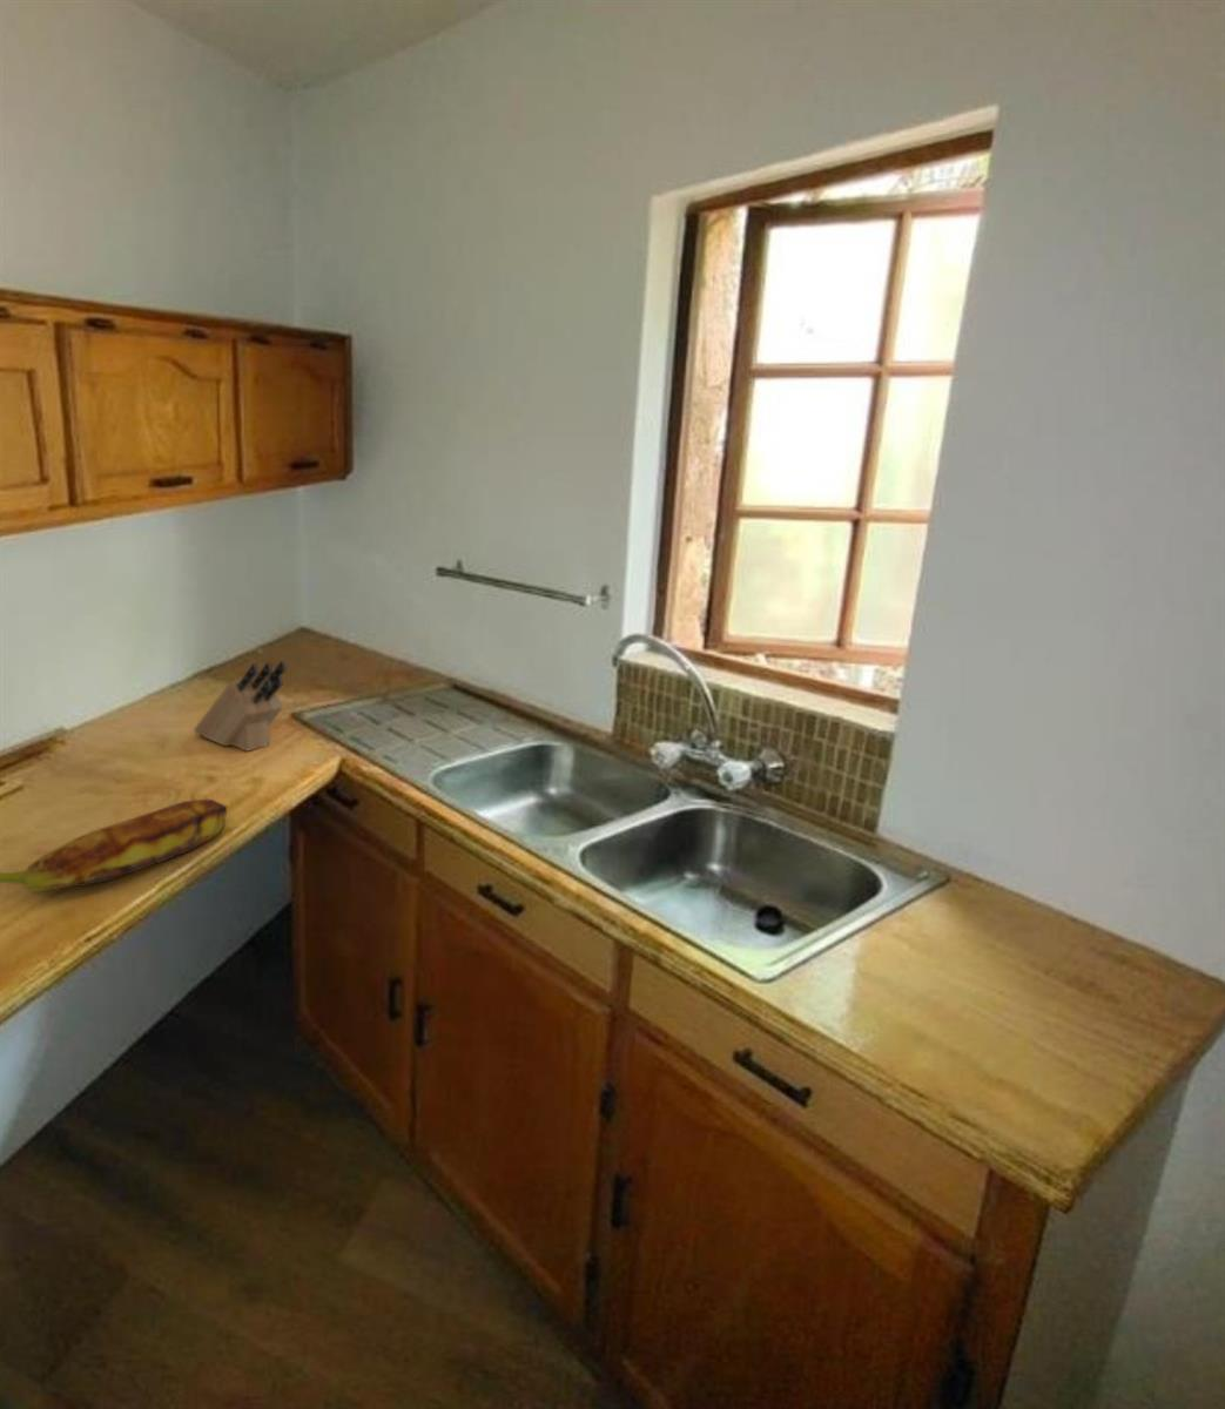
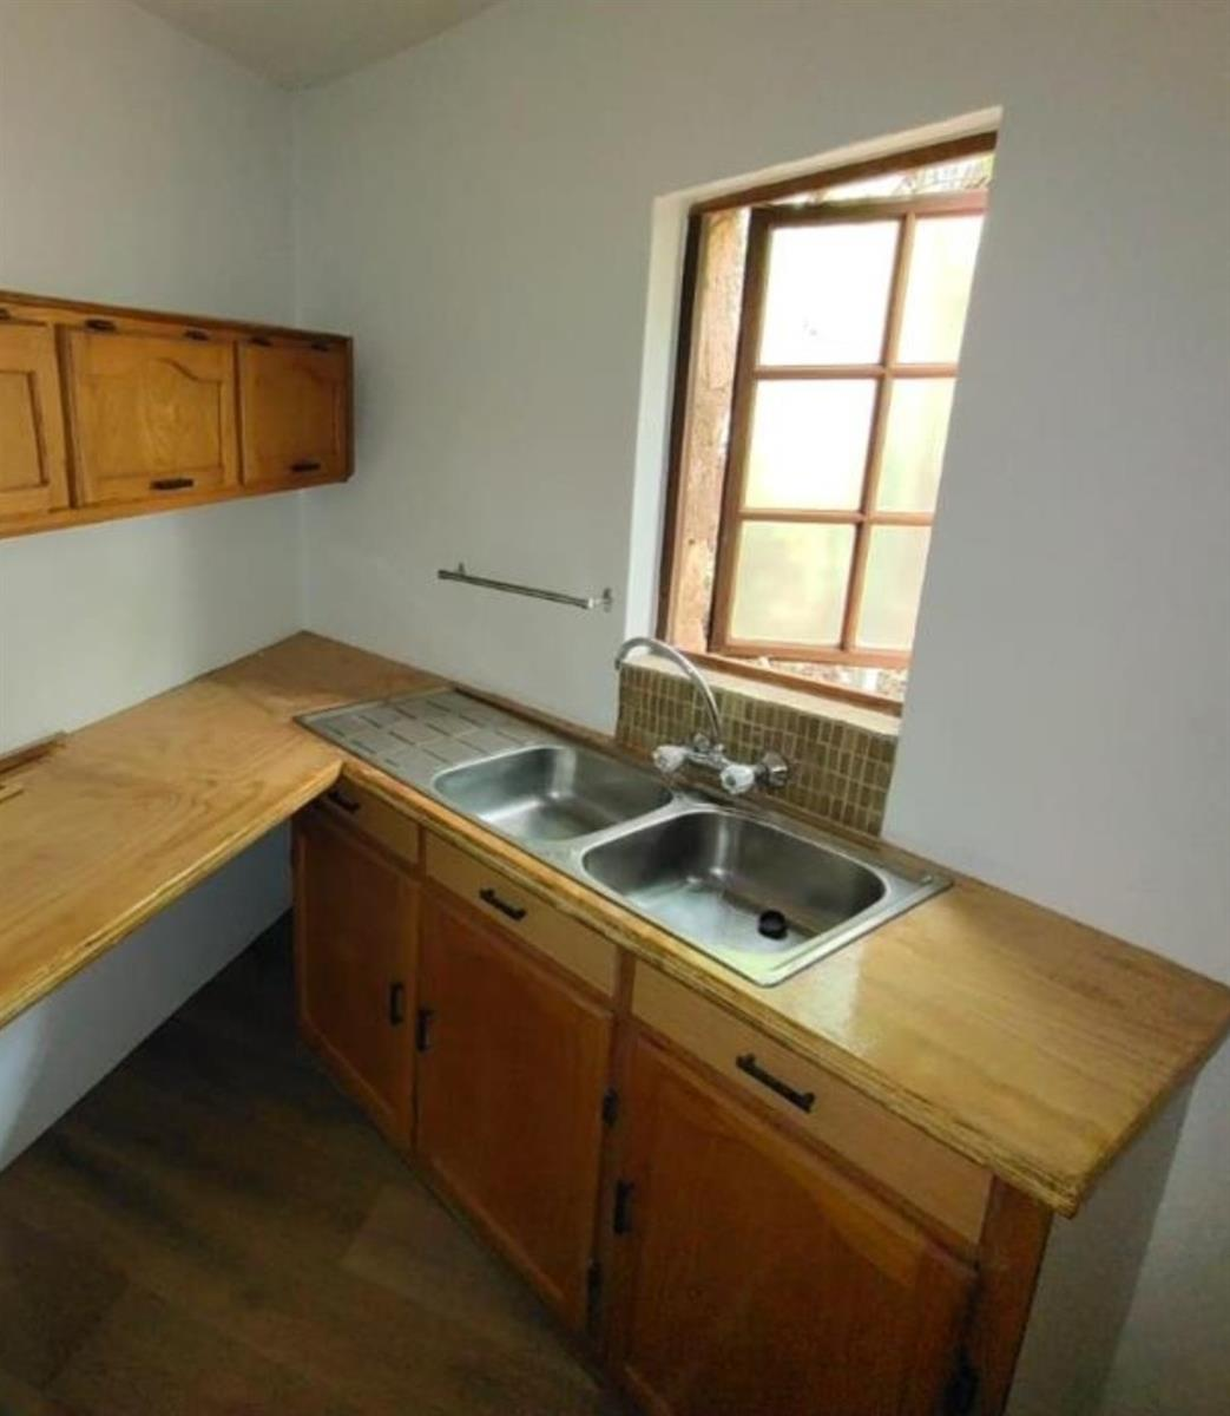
- banana (119, 834)
- knife block (241, 697)
